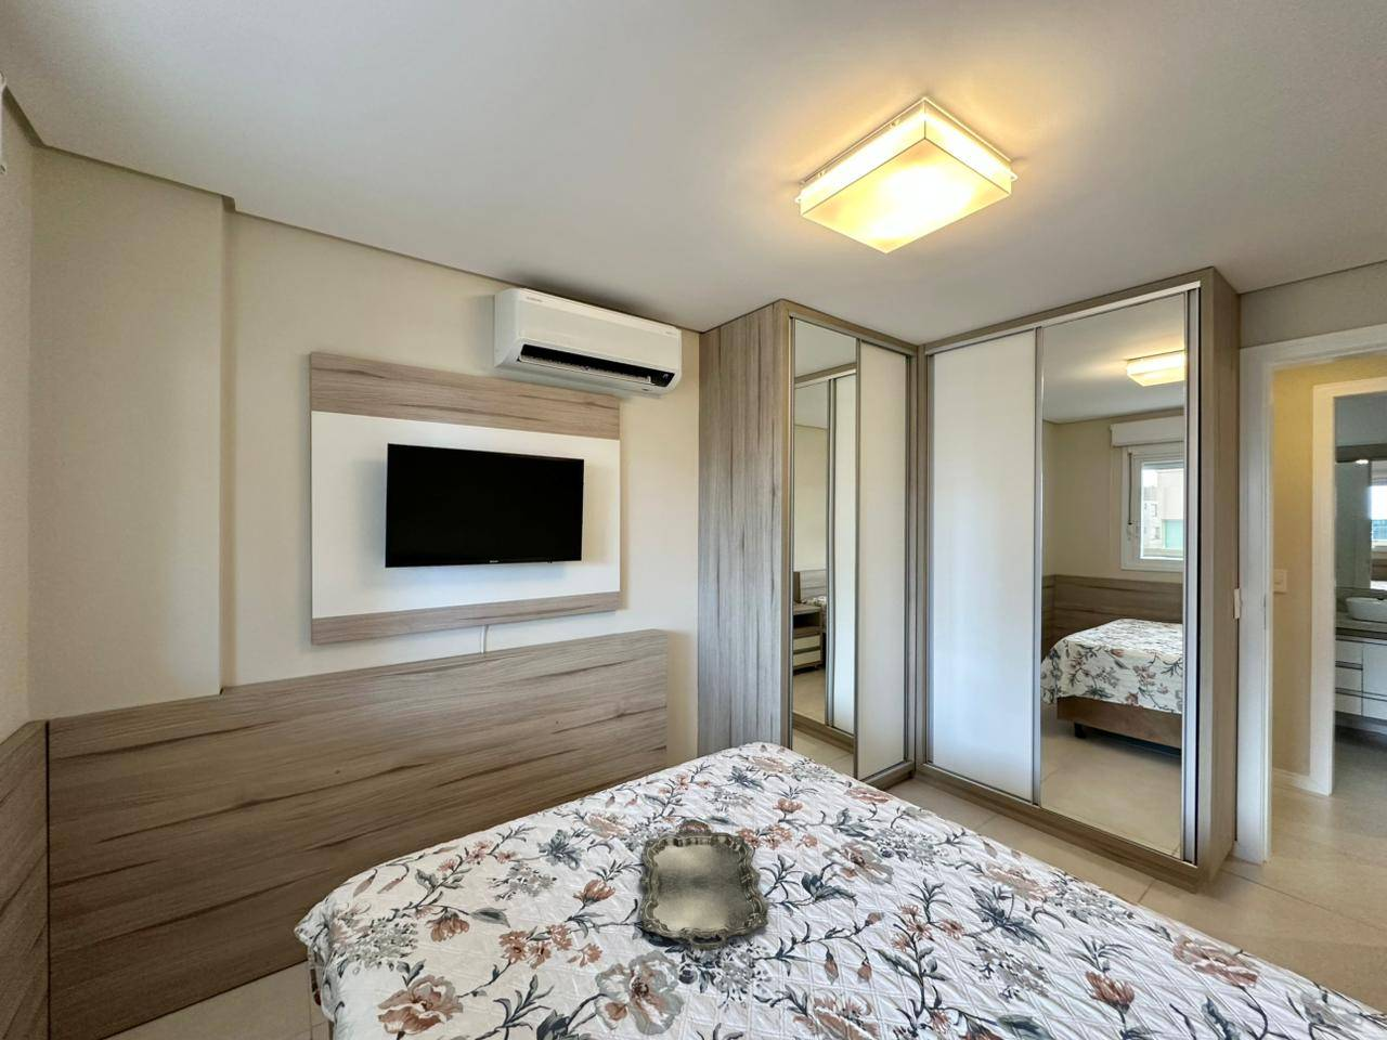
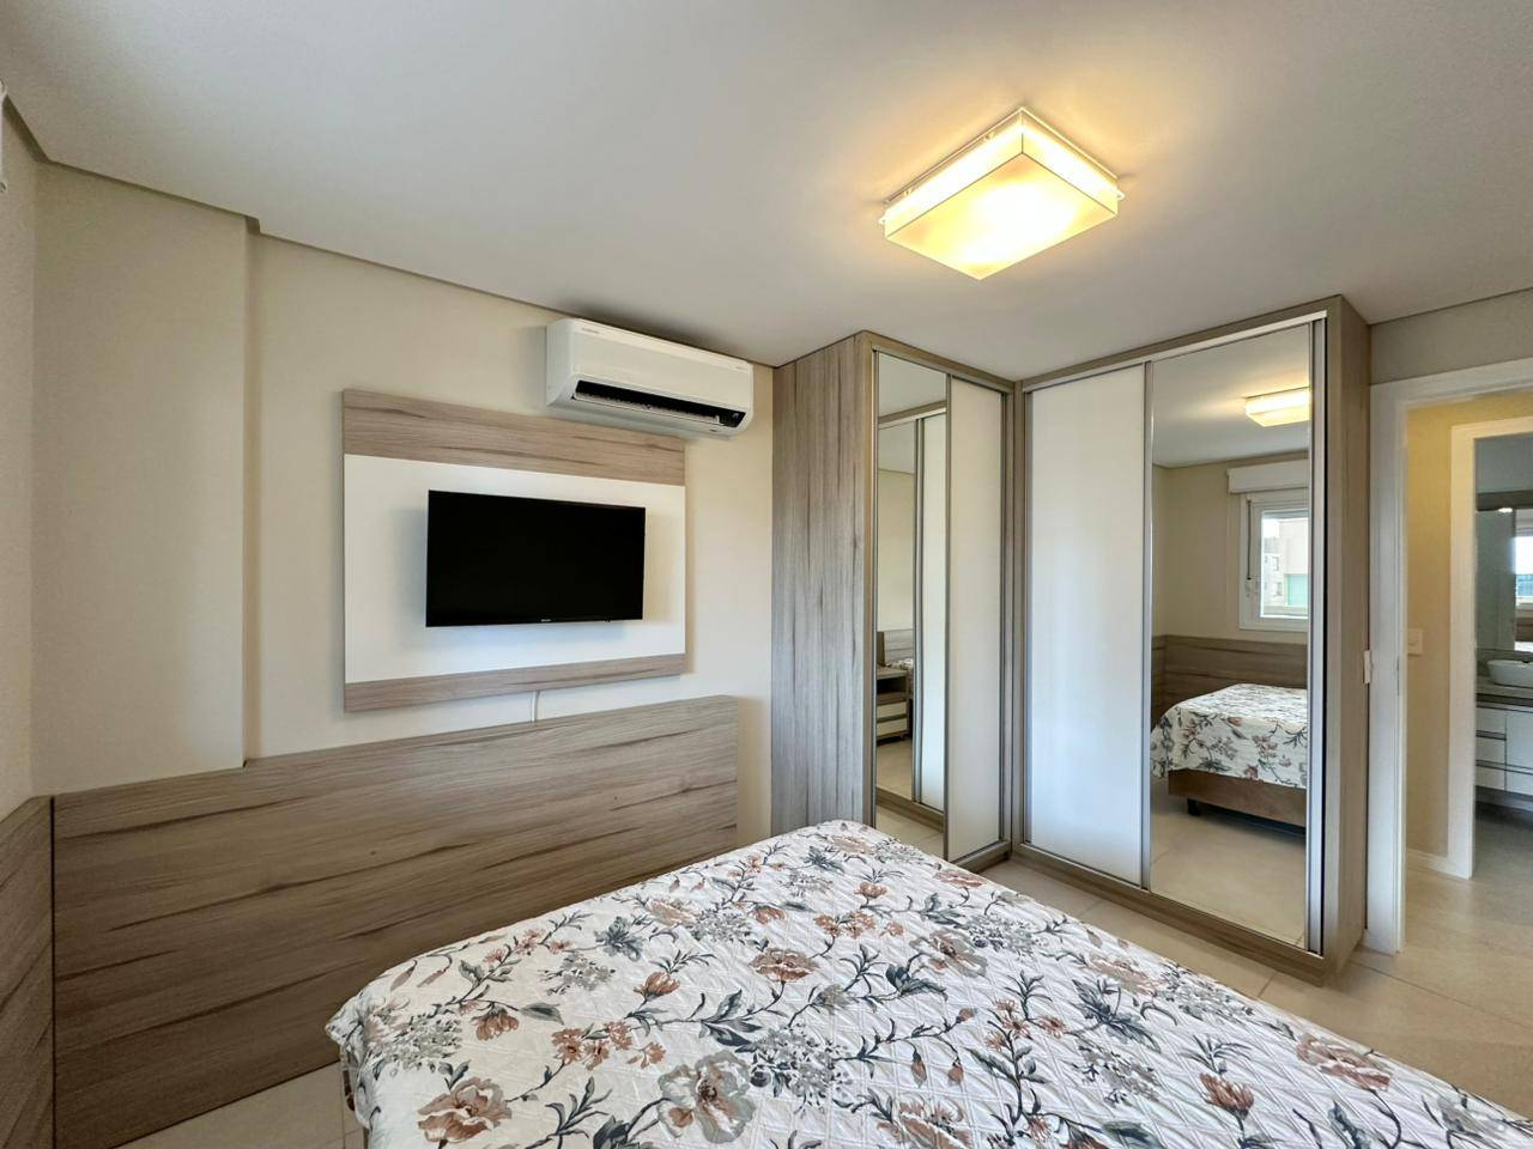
- serving tray (700, 877)
